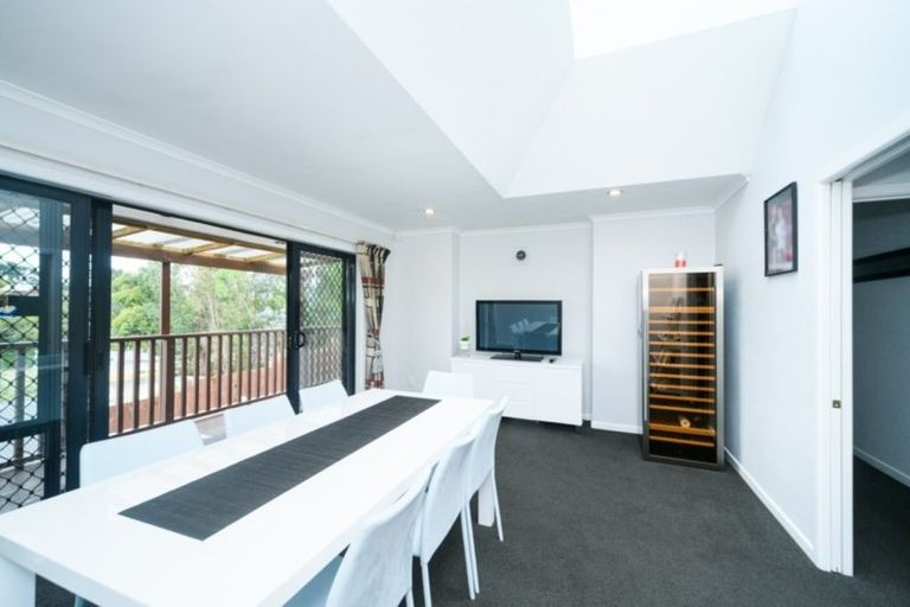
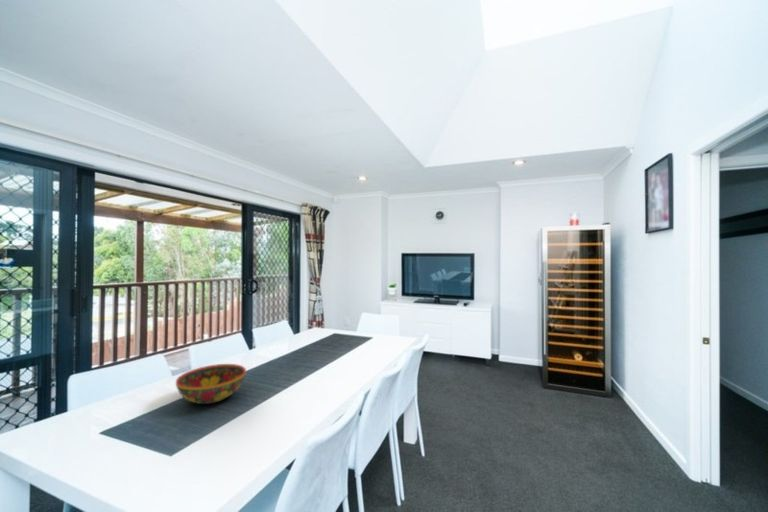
+ bowl (212, 385)
